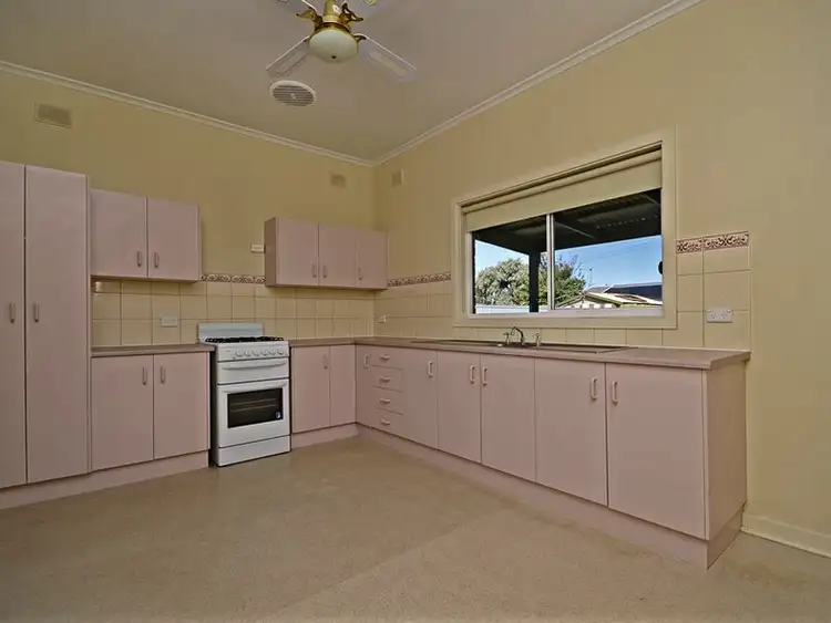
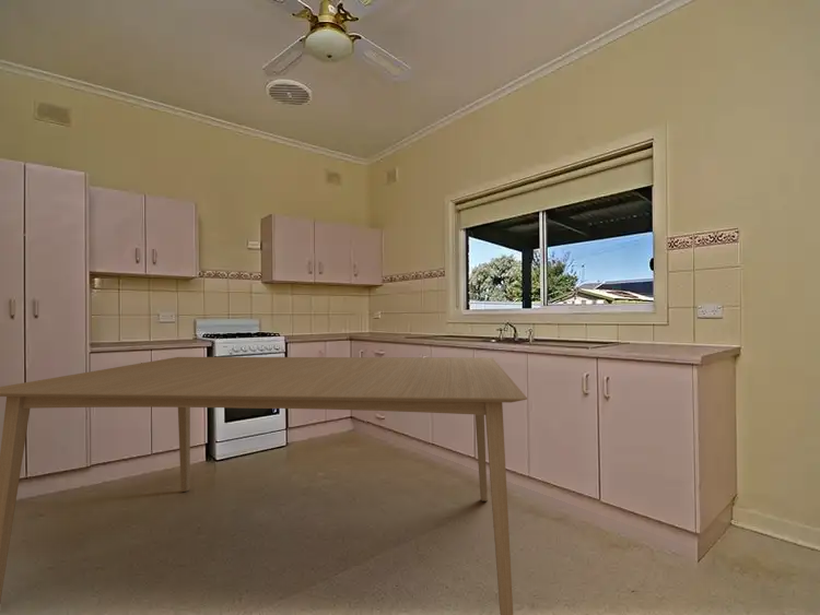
+ dining table (295, 407)
